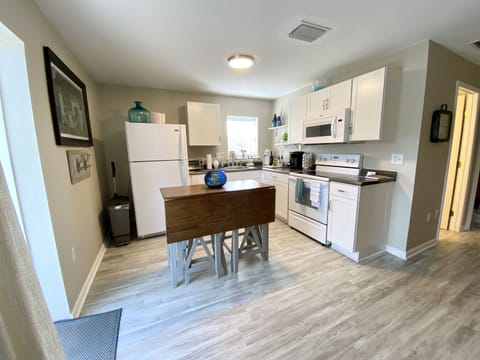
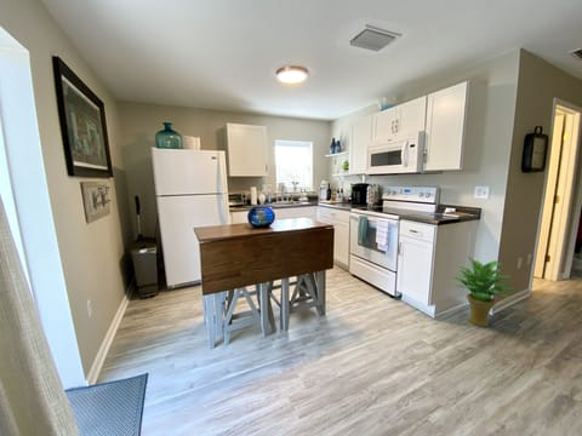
+ potted plant (481, 291)
